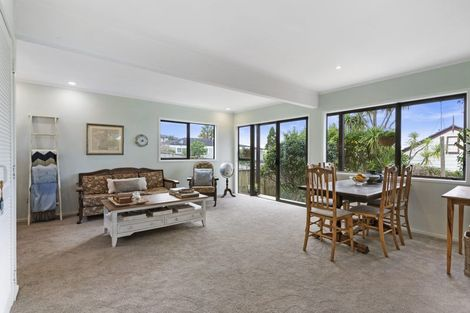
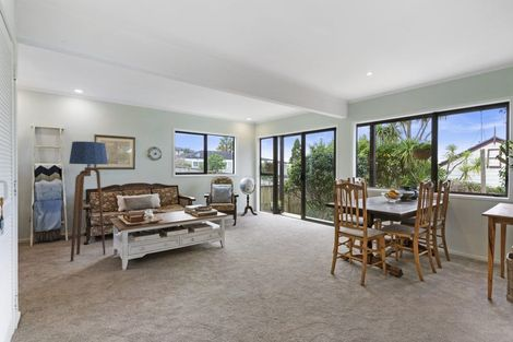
+ floor lamp (82, 199)
